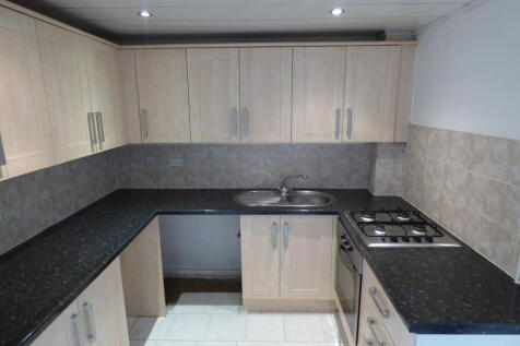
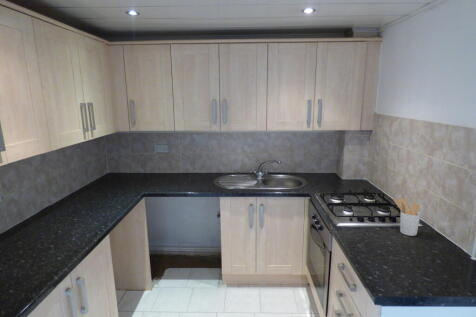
+ utensil holder (406, 215)
